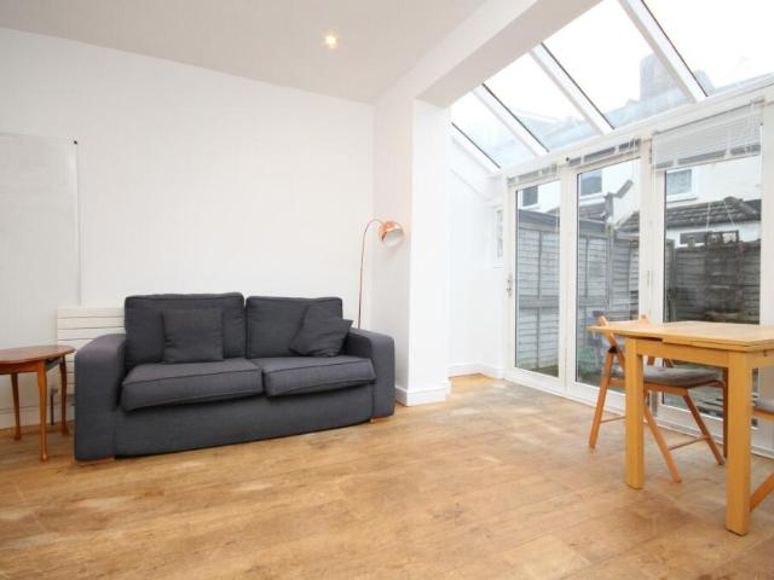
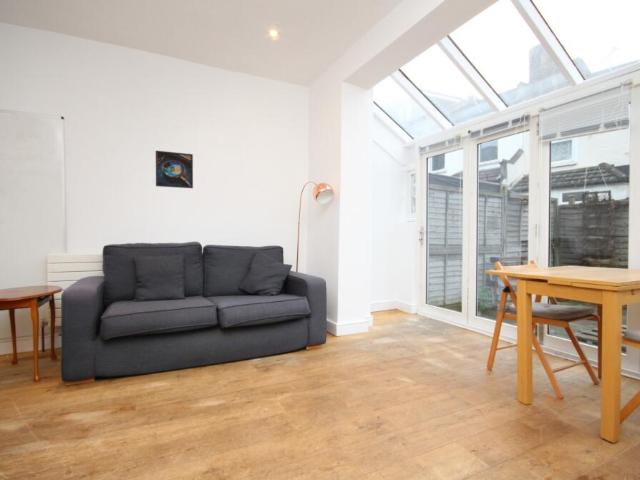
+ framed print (174, 169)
